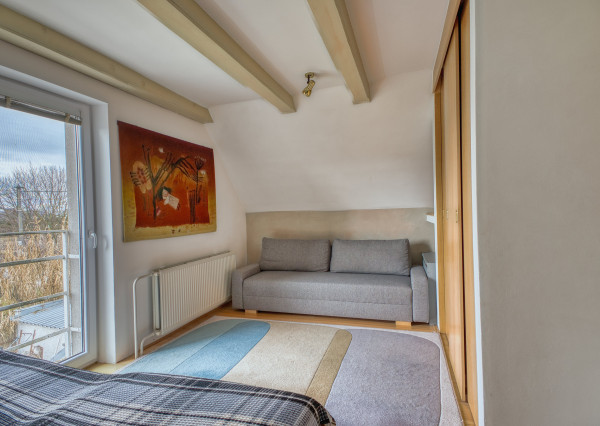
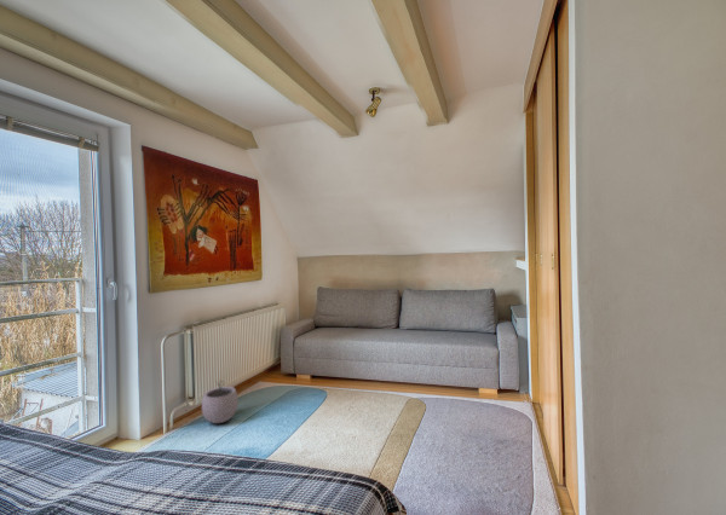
+ plant pot (219, 399)
